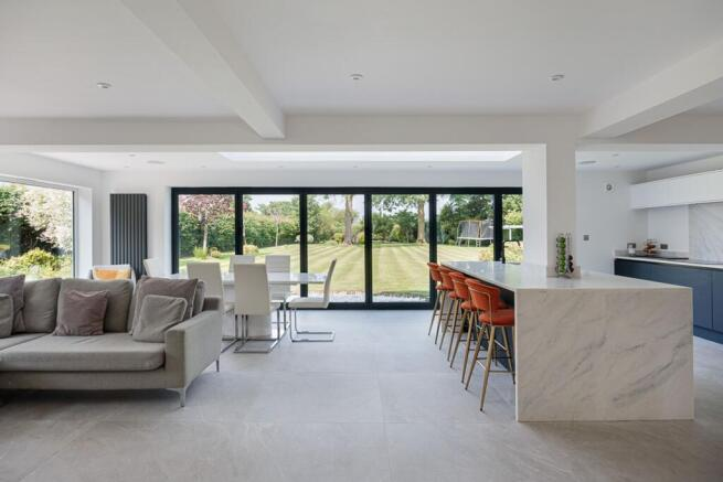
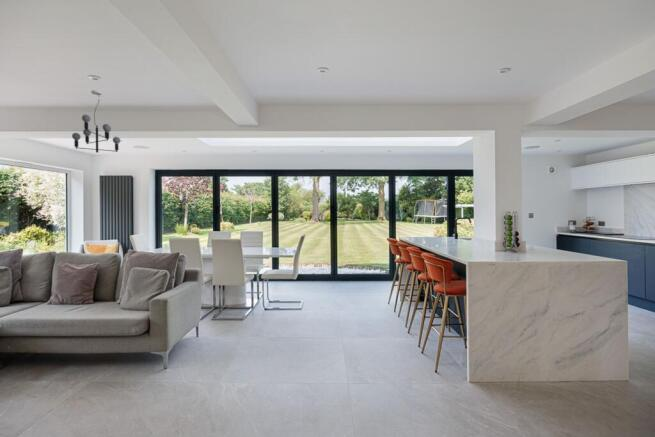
+ chandelier (94, 122)
